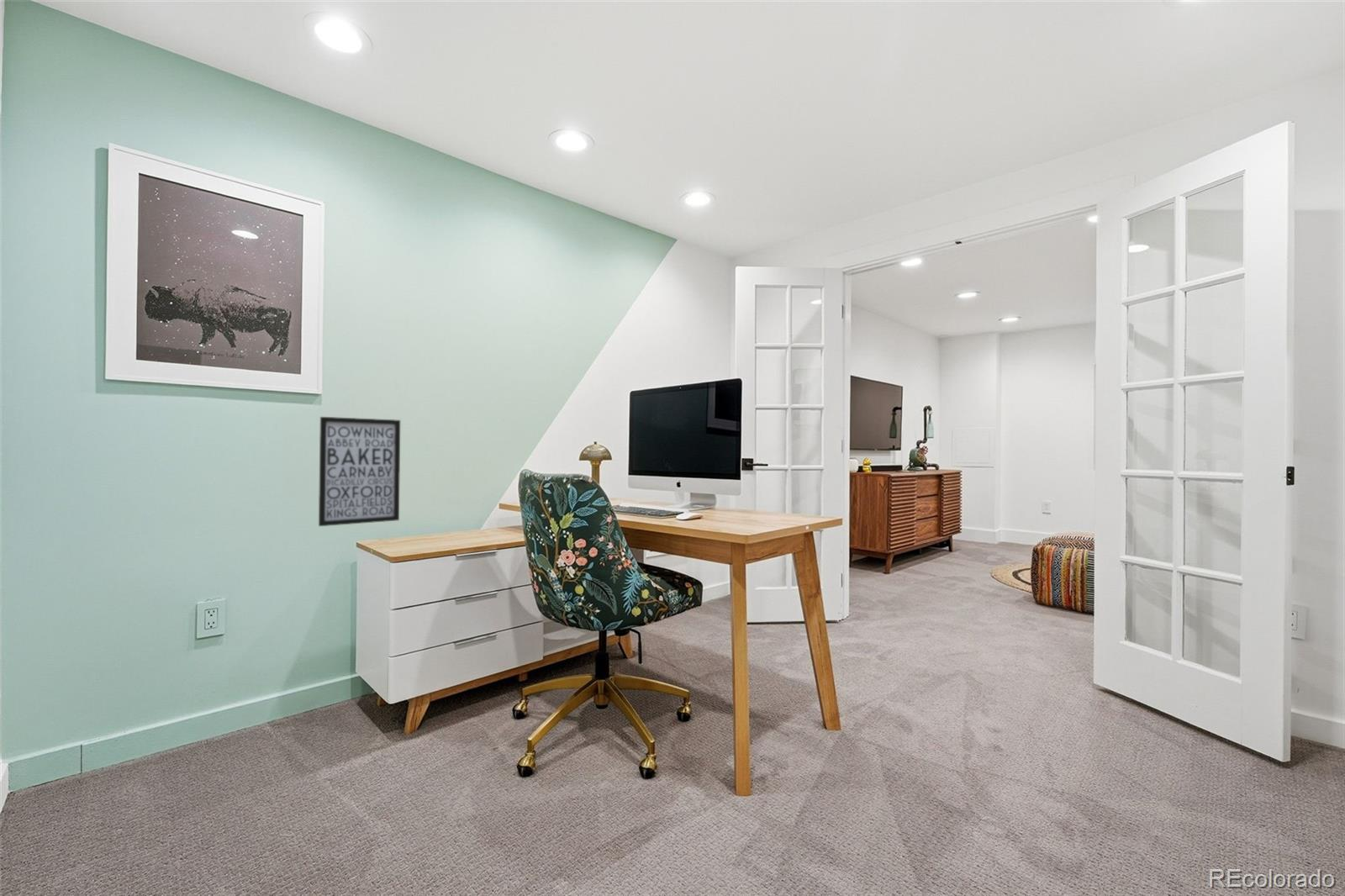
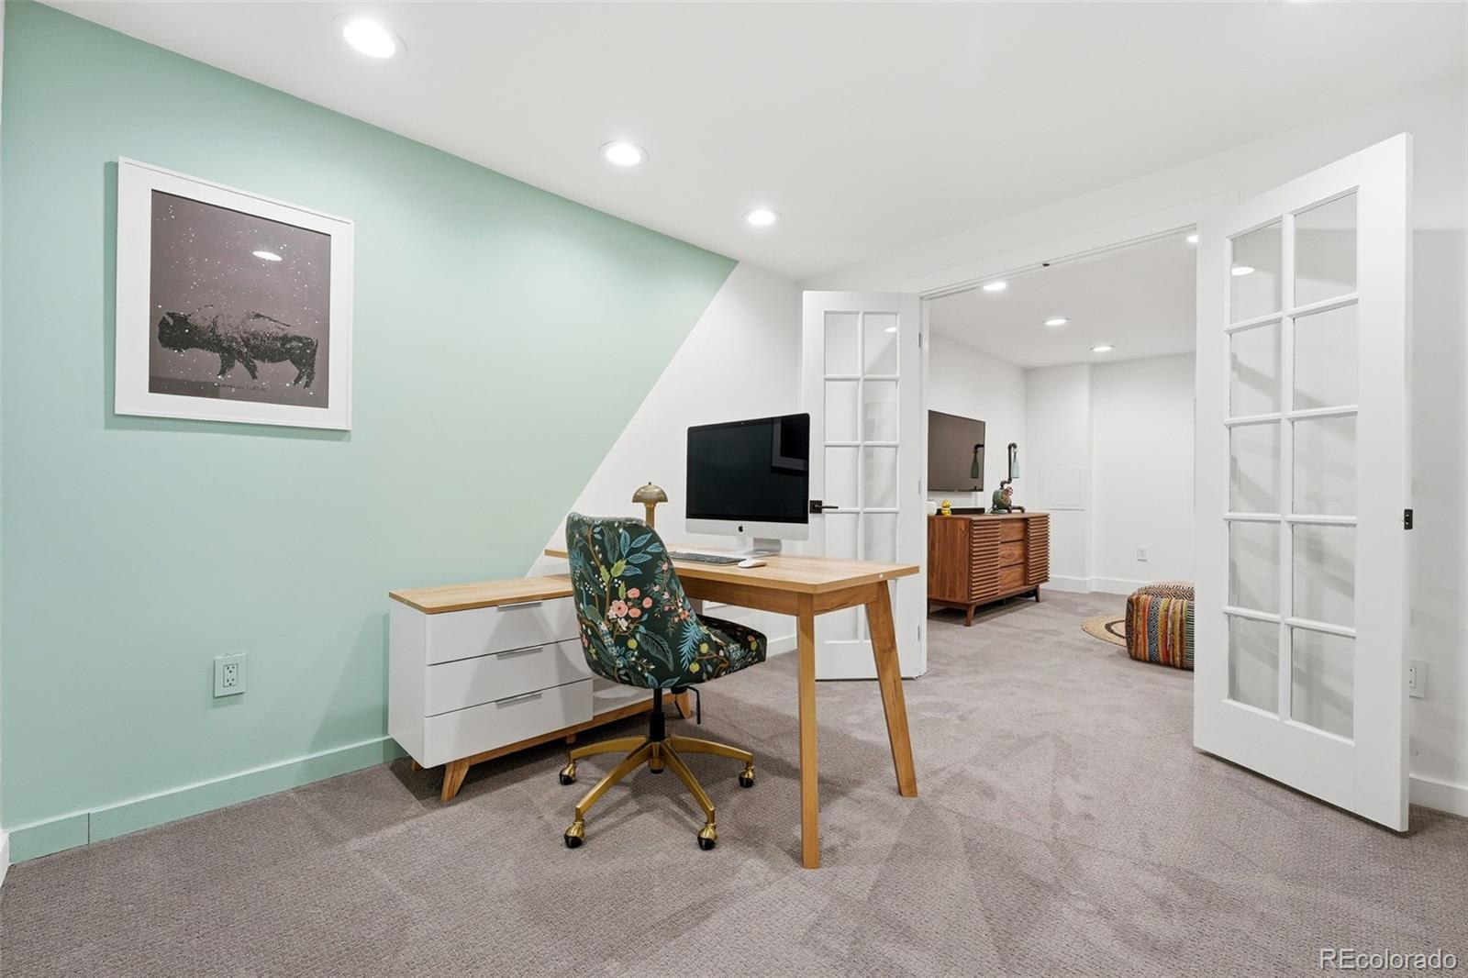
- wall art (361, 471)
